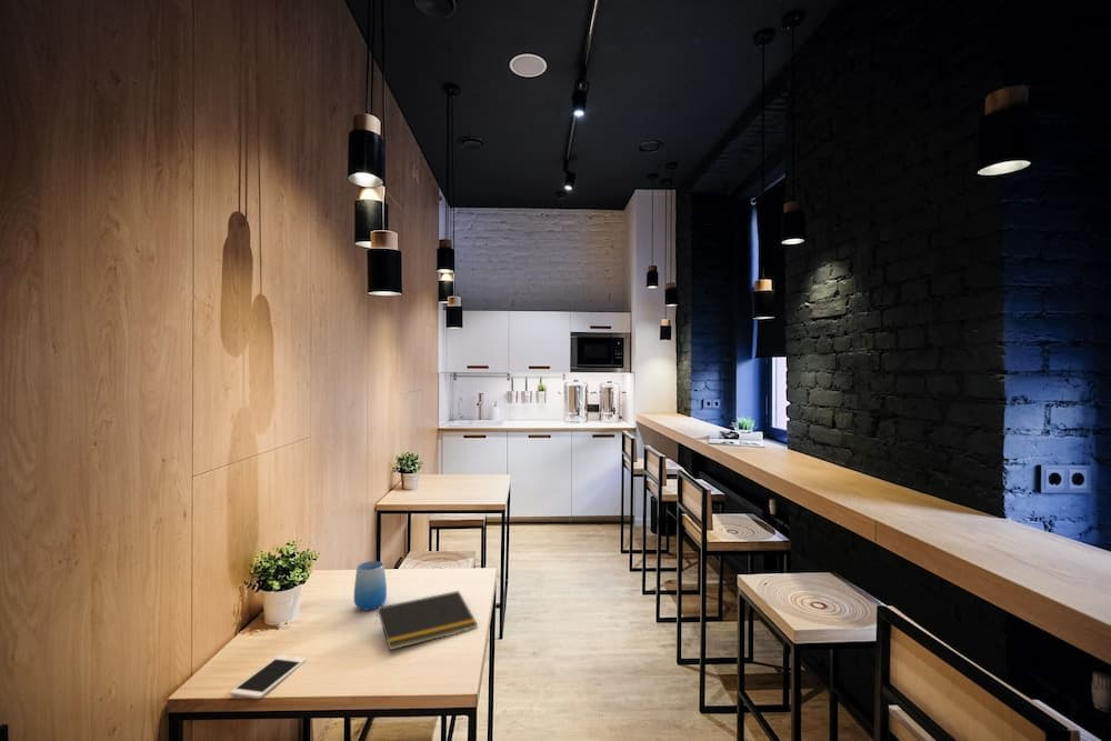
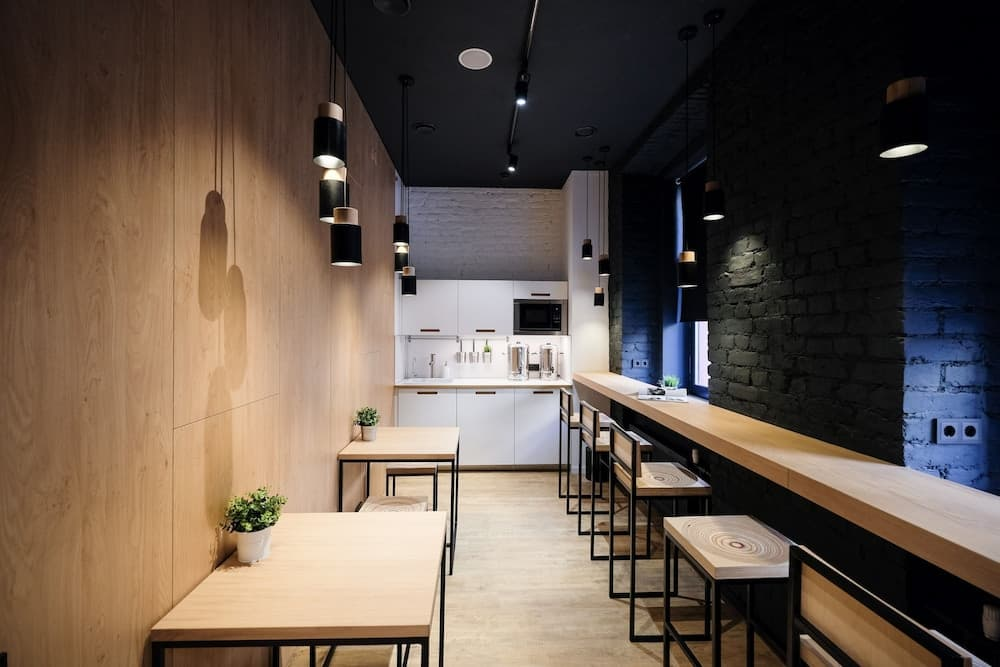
- notepad (427, 618)
- cup (370, 584)
- cell phone (270, 674)
